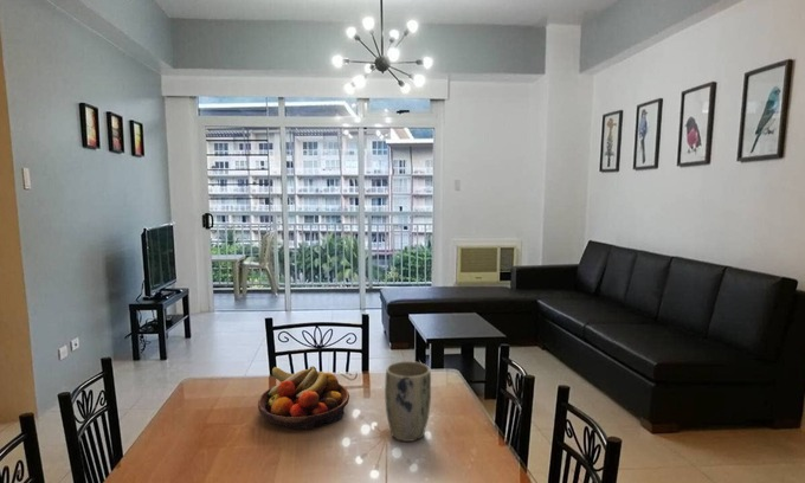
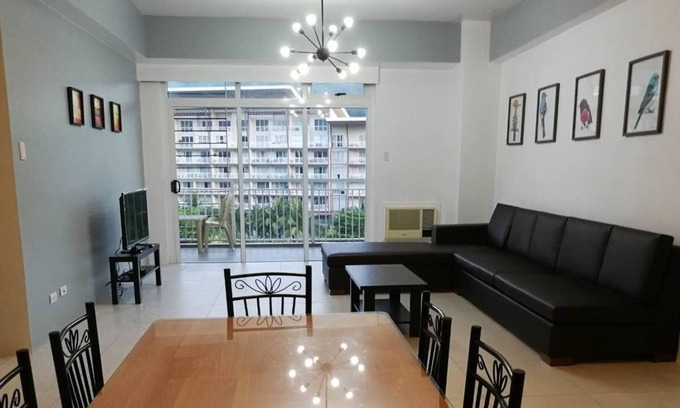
- plant pot (407, 401)
- fruit bowl (303, 393)
